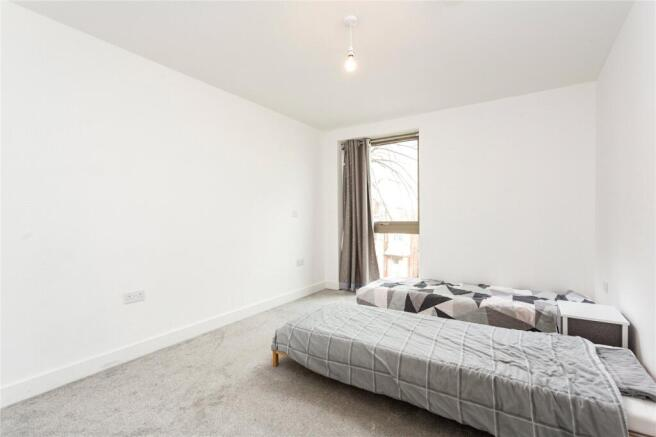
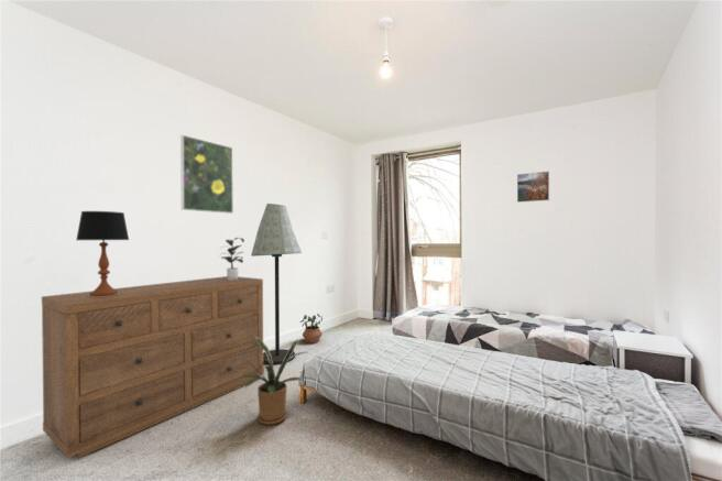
+ dresser (172, 345)
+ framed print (533, 187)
+ table lamp (103, 252)
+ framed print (208, 176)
+ potted plant (309, 327)
+ potted plant (228, 258)
+ house plant (270, 380)
+ floor lamp (276, 280)
